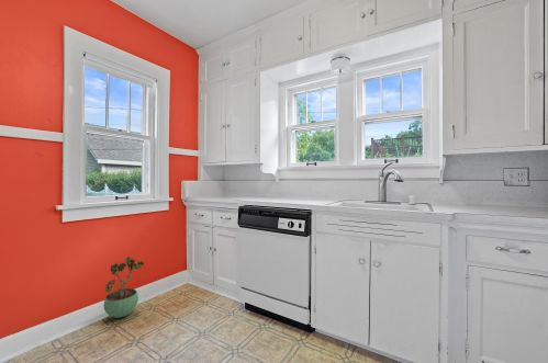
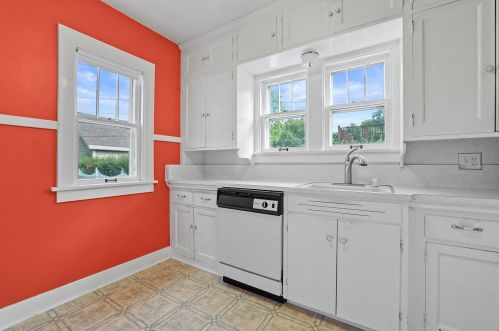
- potted plant (123, 285)
